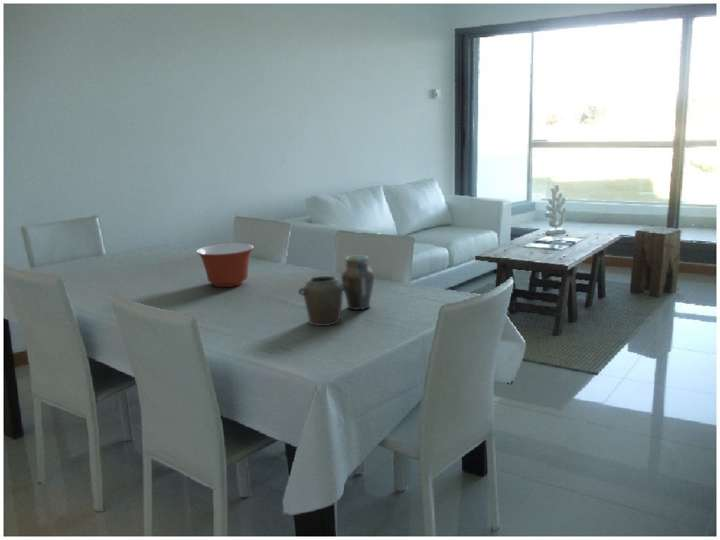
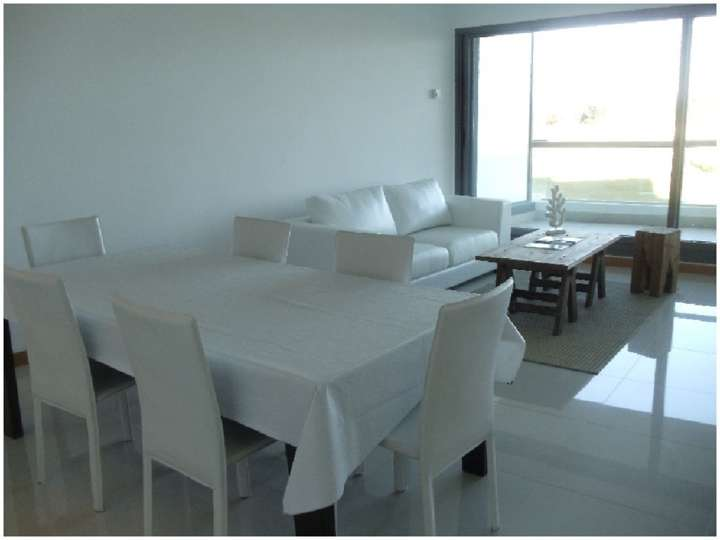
- mixing bowl (226, 266)
- jar set (339, 289)
